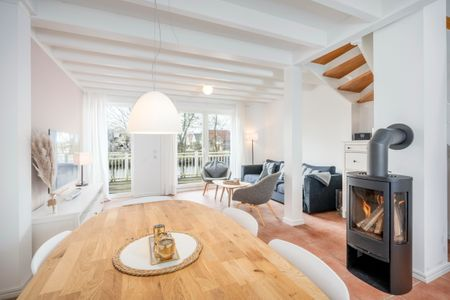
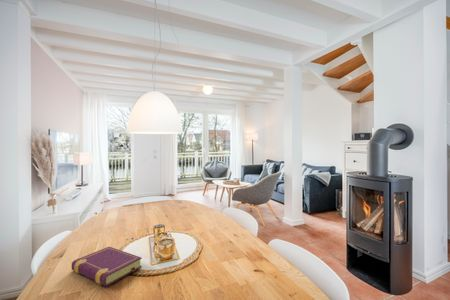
+ book (107, 264)
